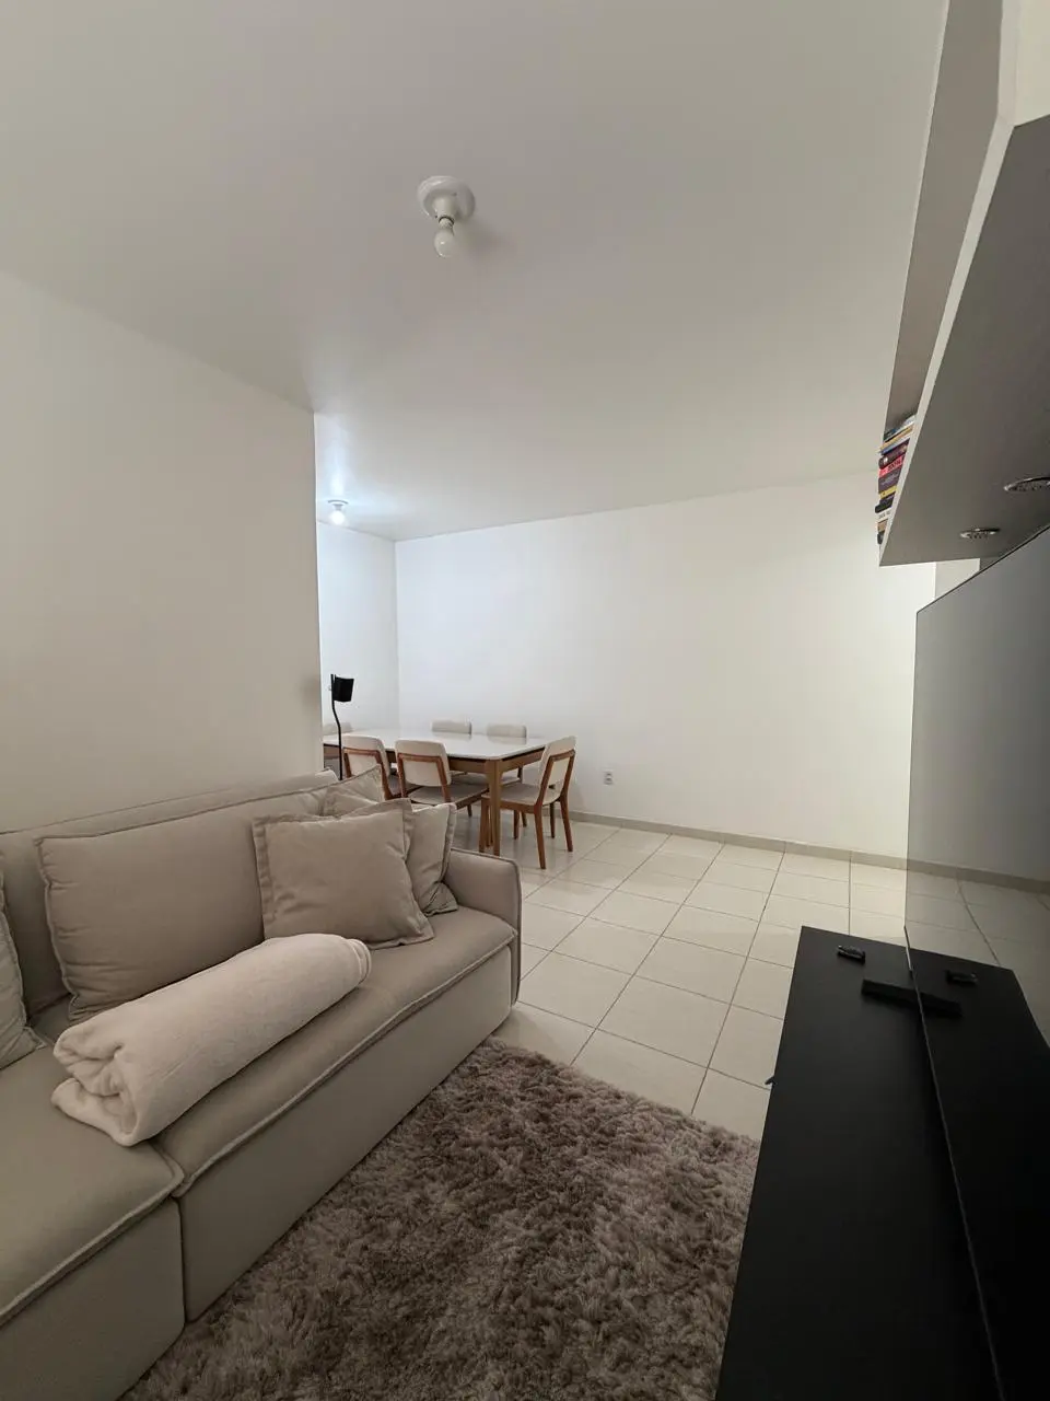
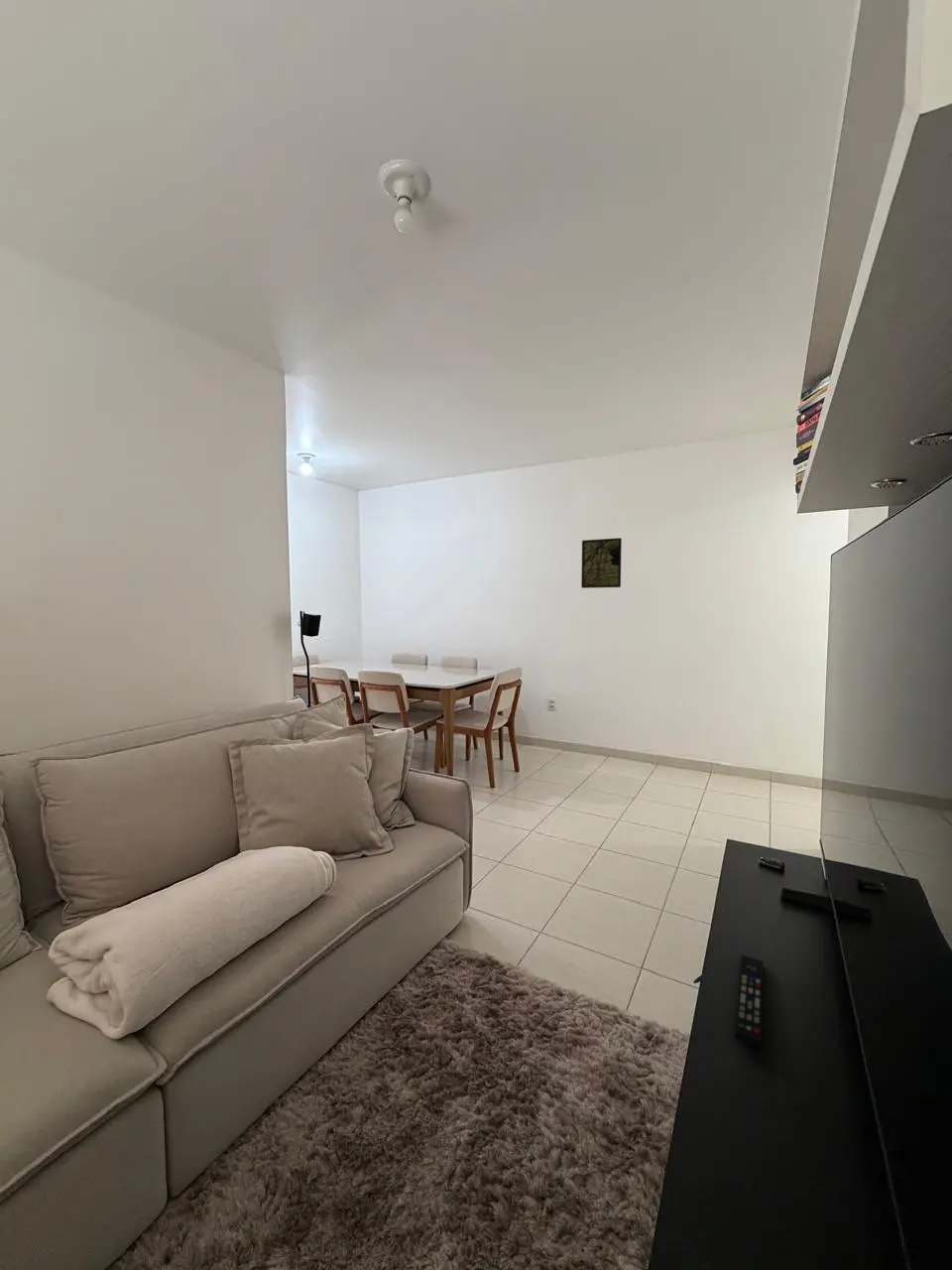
+ remote control (750, 995)
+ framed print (601, 563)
